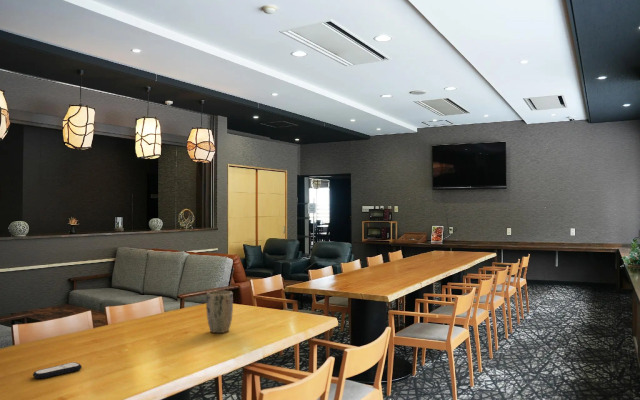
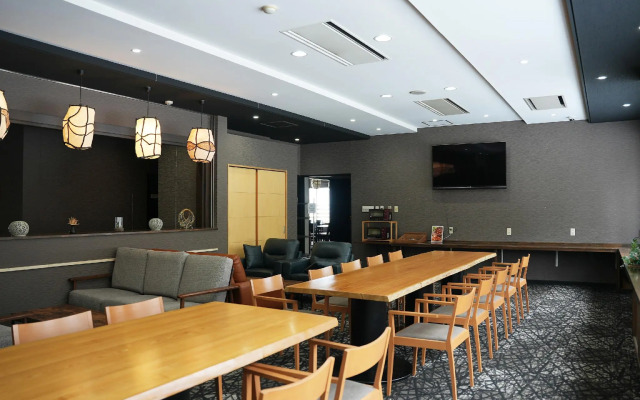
- plant pot (219, 311)
- remote control (57, 370)
